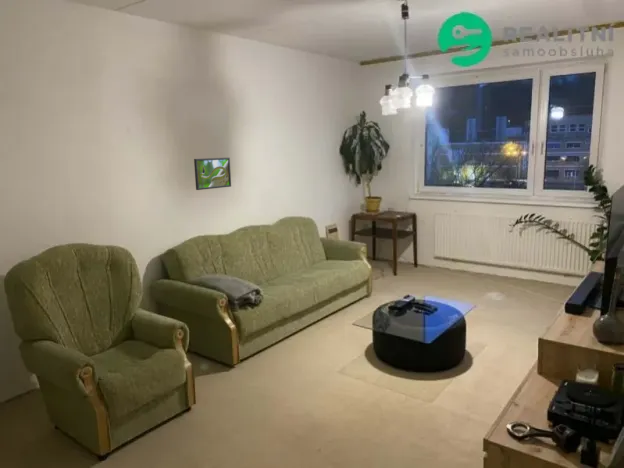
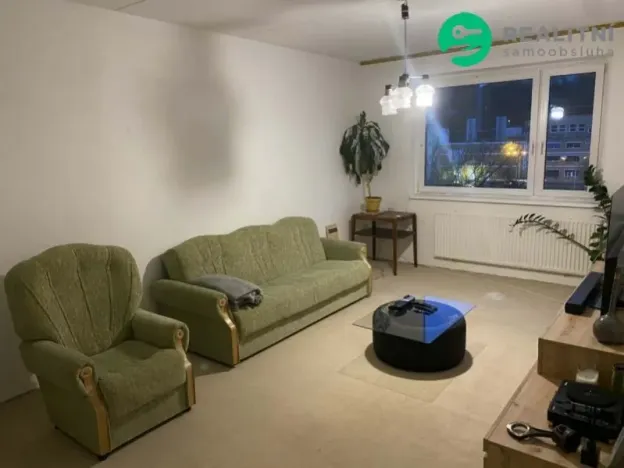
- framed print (213, 173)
